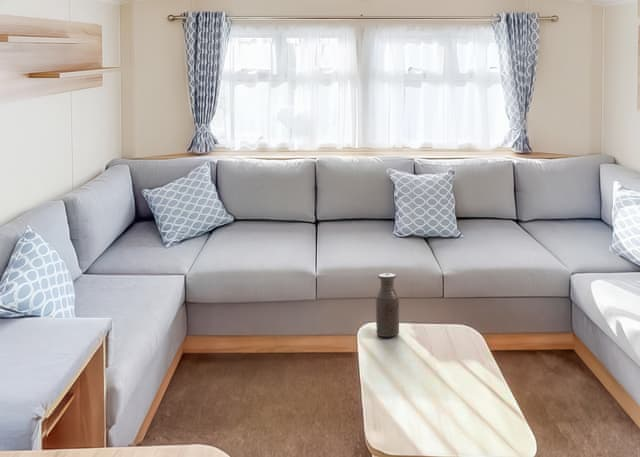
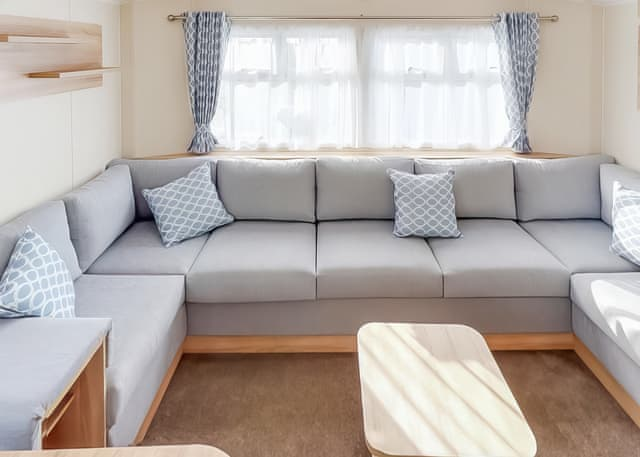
- bottle (387, 304)
